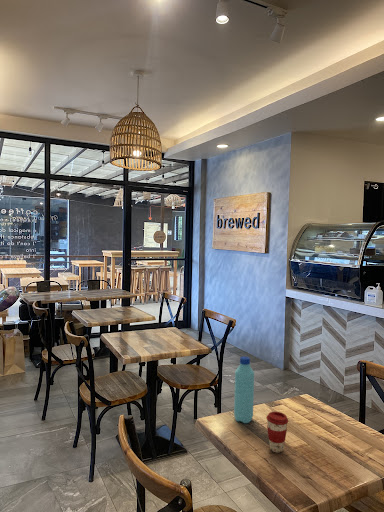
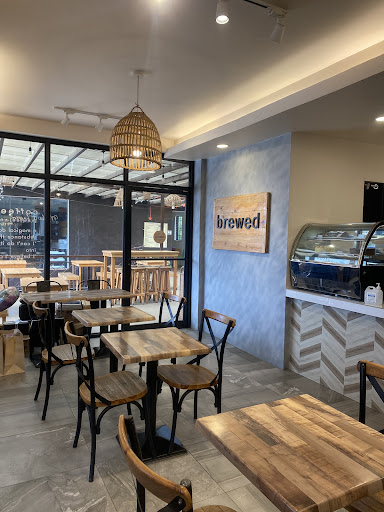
- coffee cup (277, 432)
- water bottle (244, 388)
